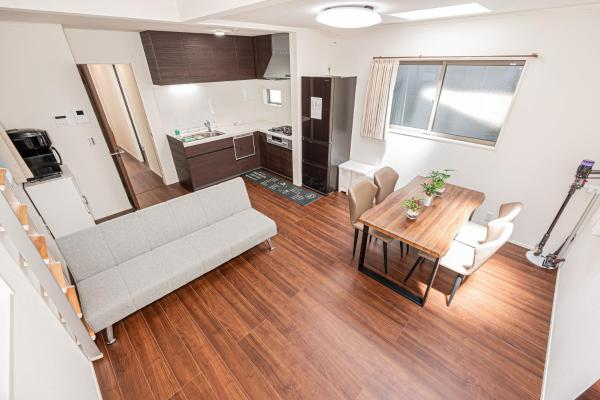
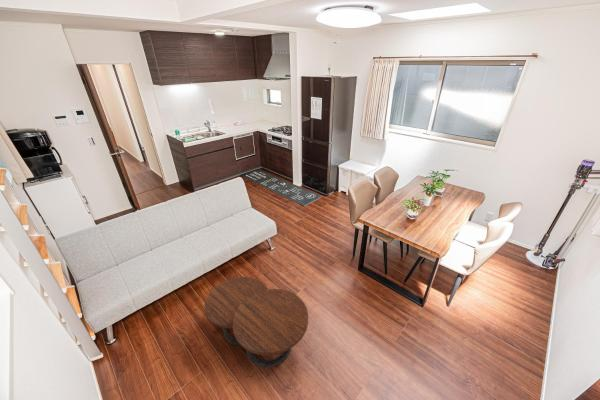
+ coffee table (255, 321)
